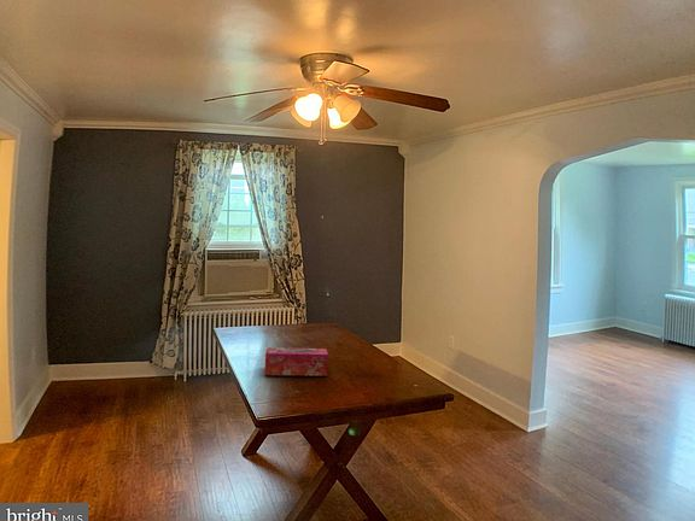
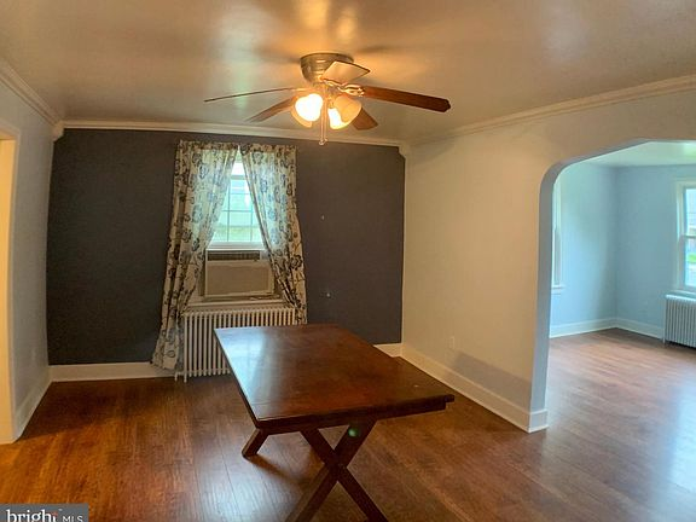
- tissue box (296, 361)
